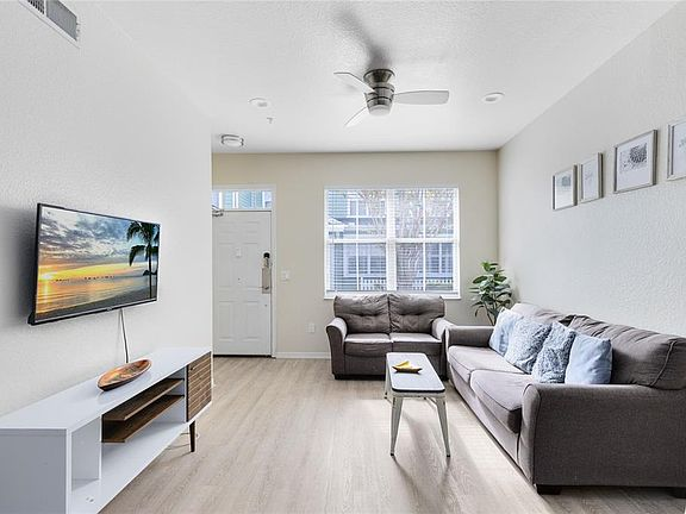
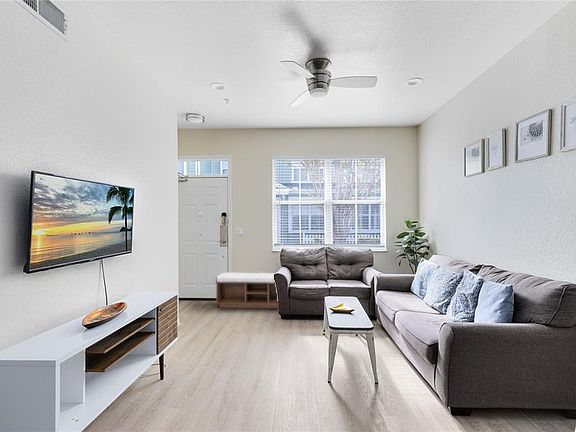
+ bench (258, 289)
